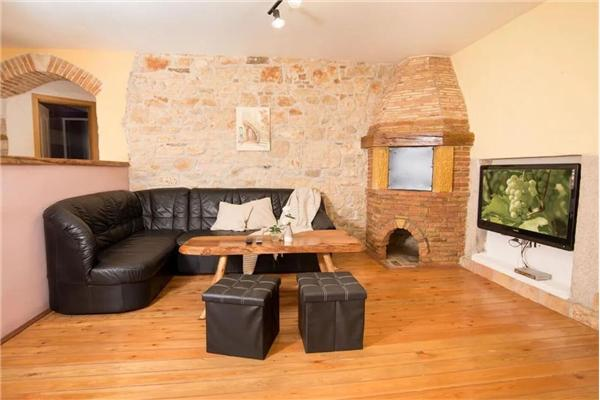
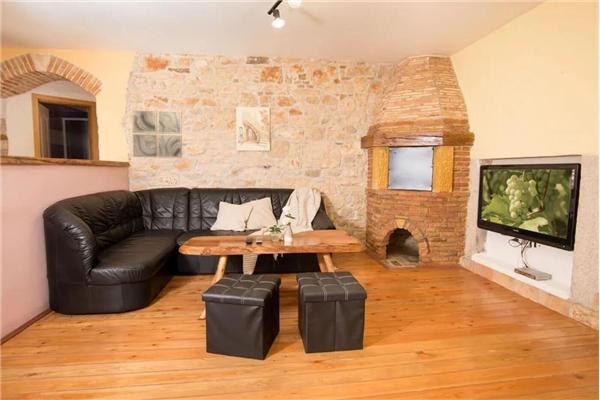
+ wall art (156, 134)
